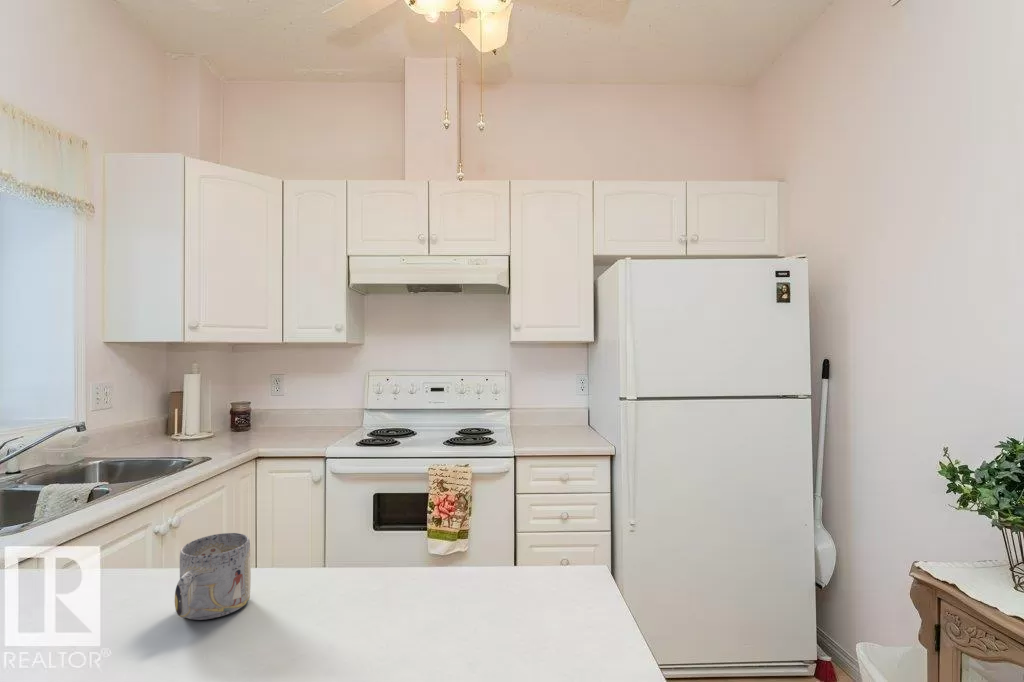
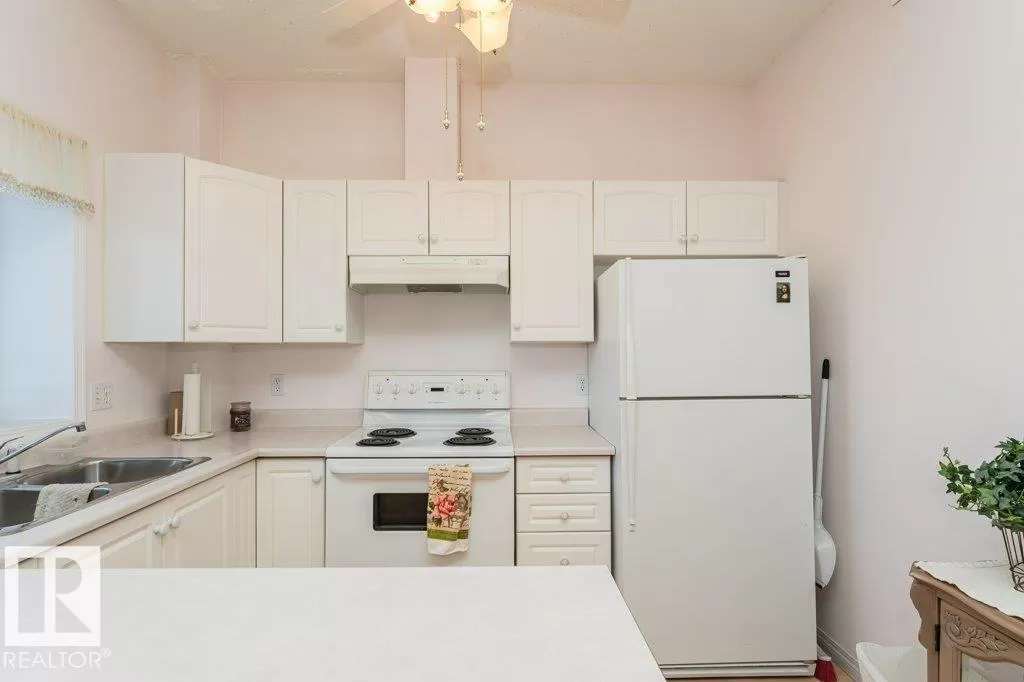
- mug (209, 579)
